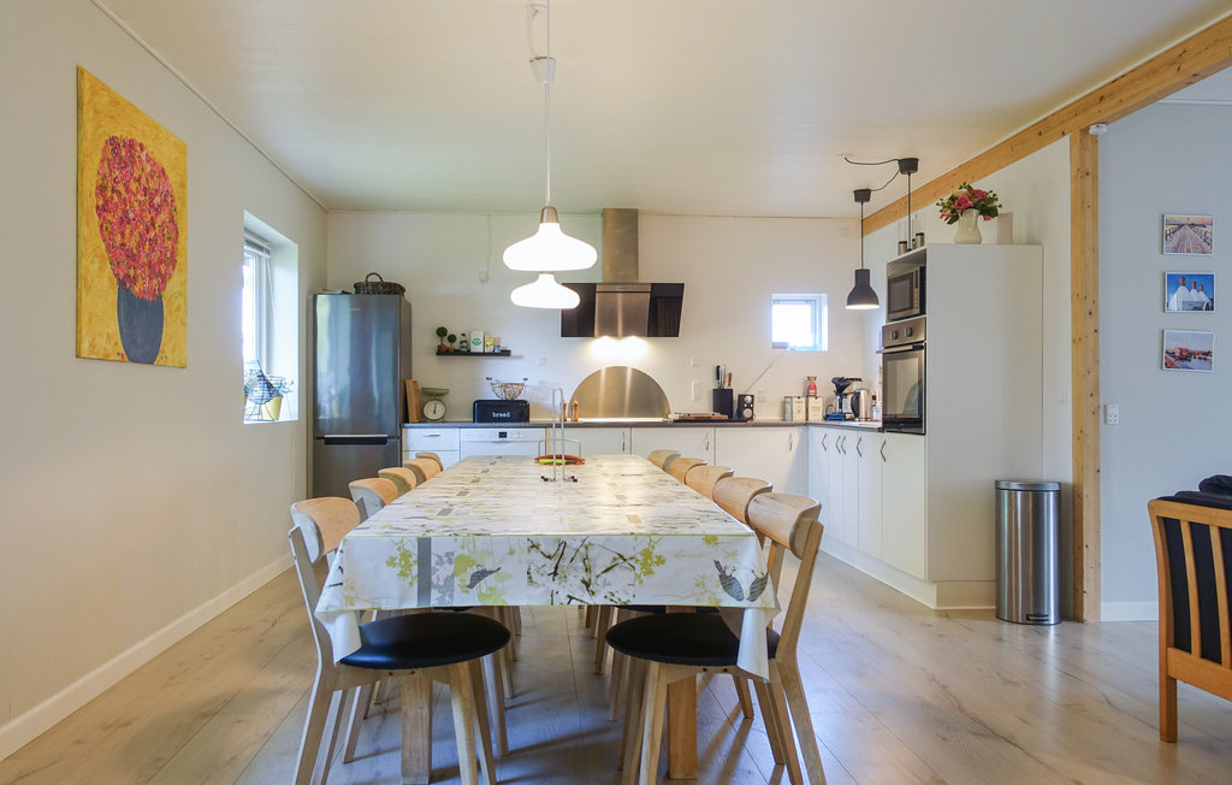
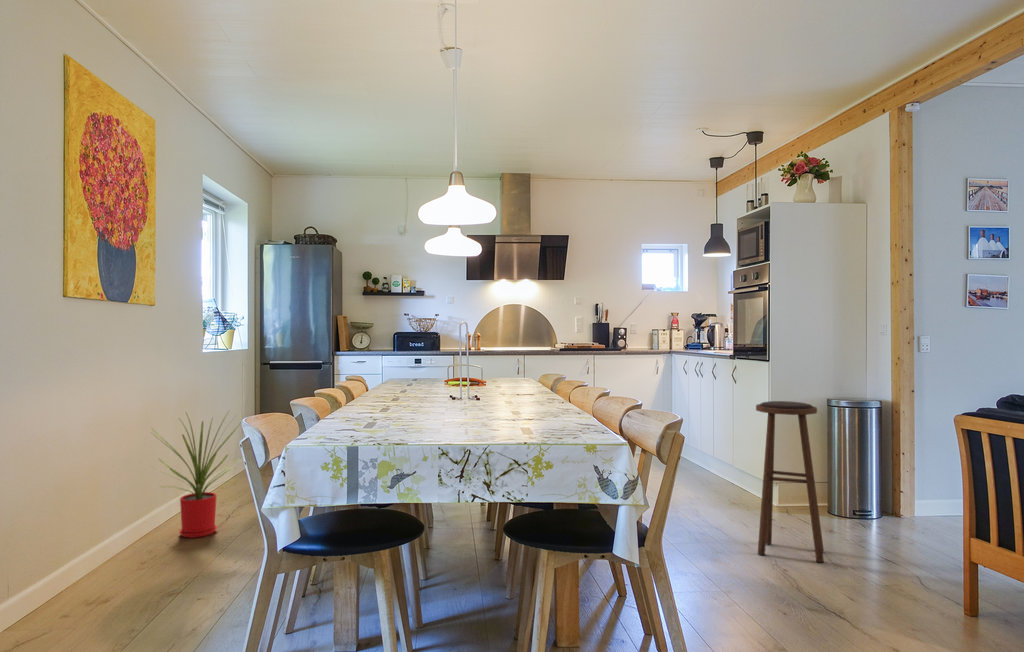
+ house plant (196, 473)
+ stool (789, 478)
